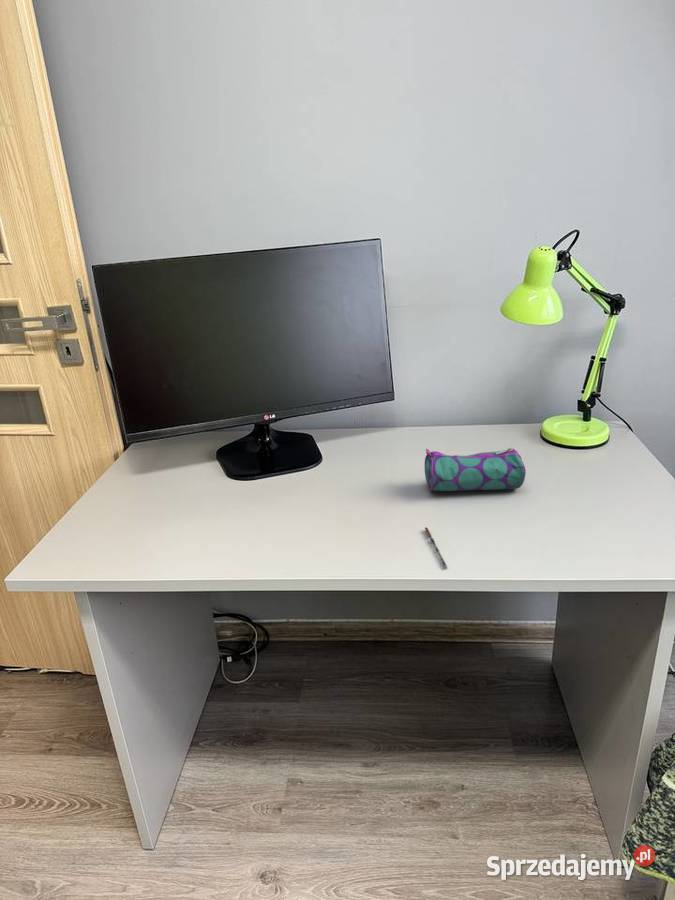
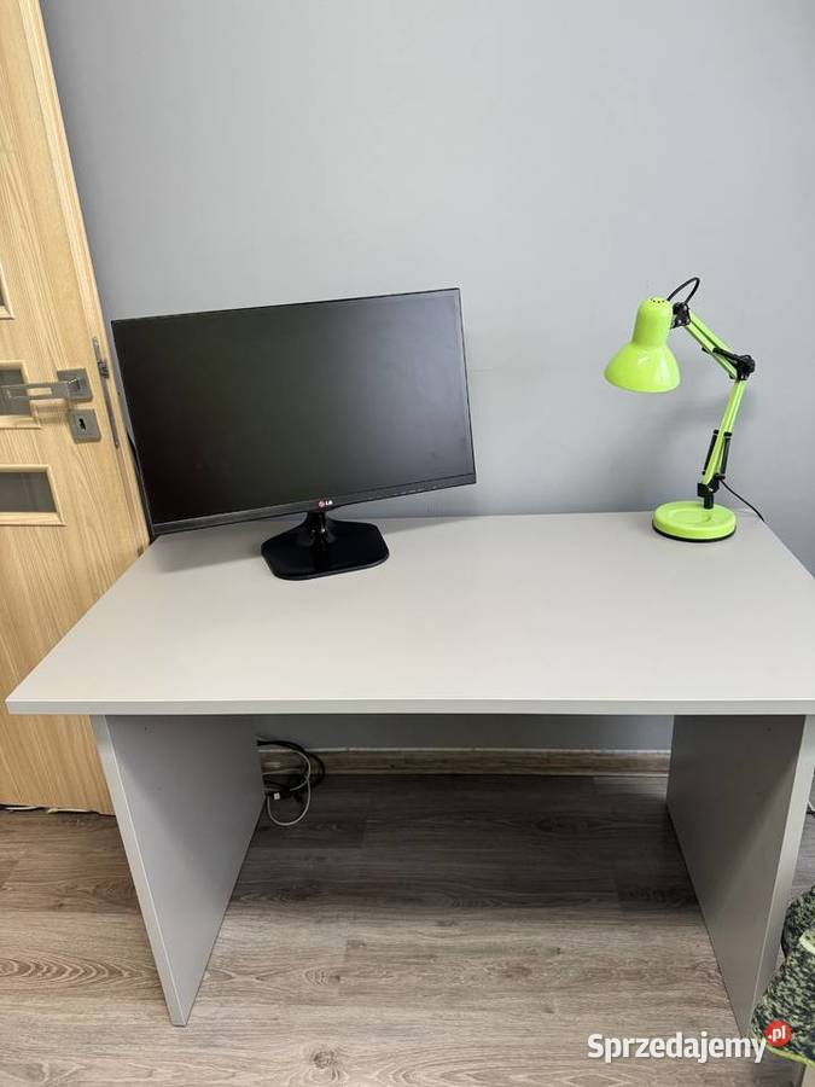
- pen (435, 546)
- pencil case (473, 468)
